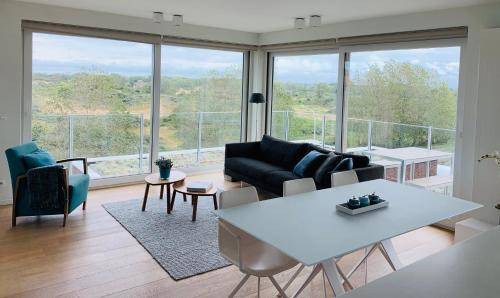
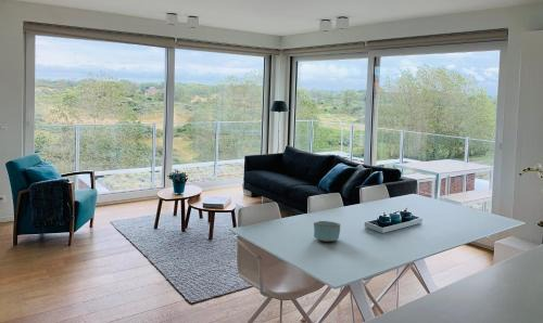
+ bowl (326, 231)
